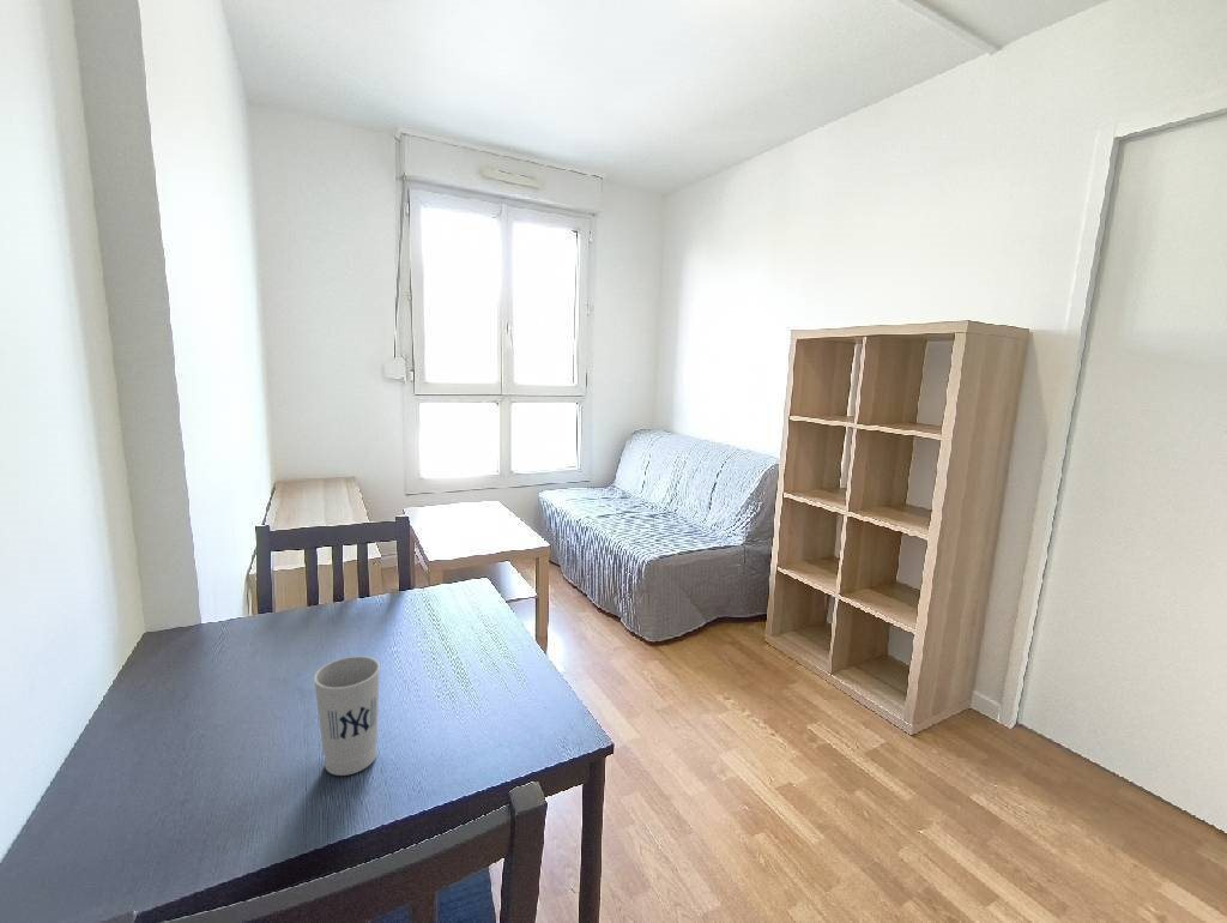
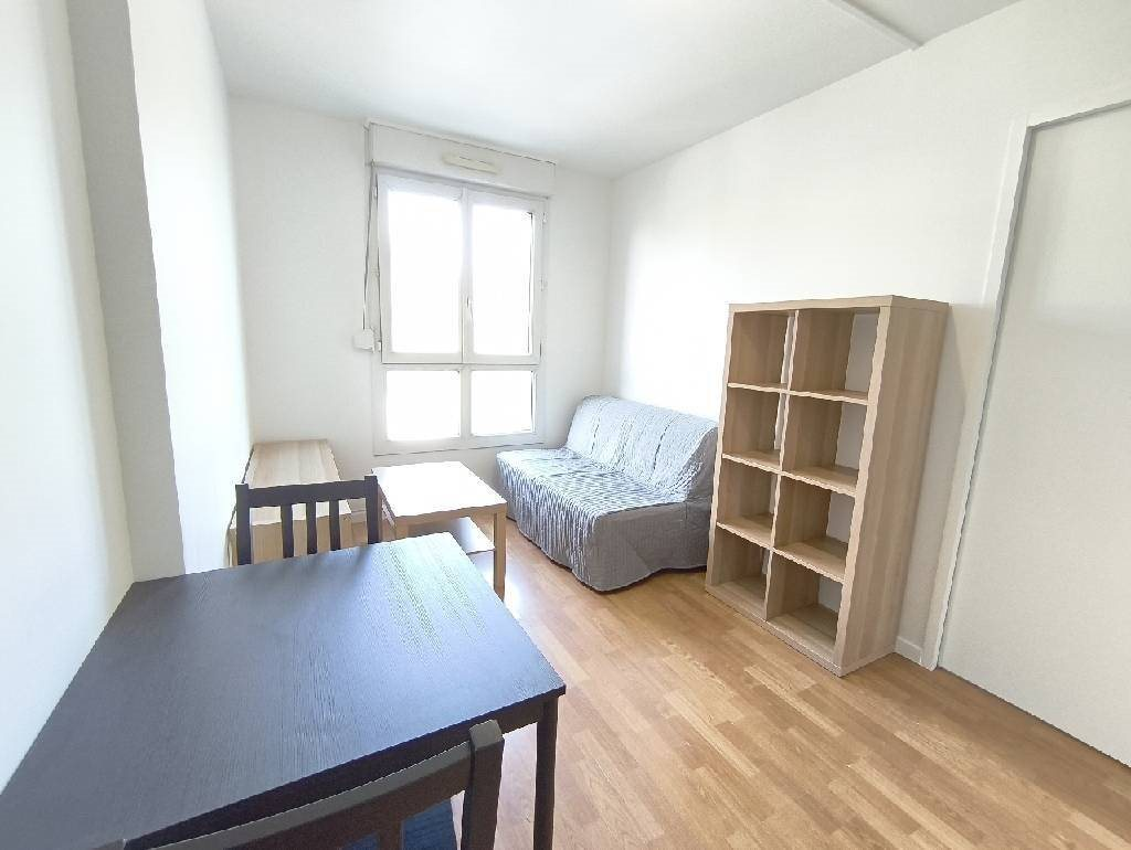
- cup (349, 716)
